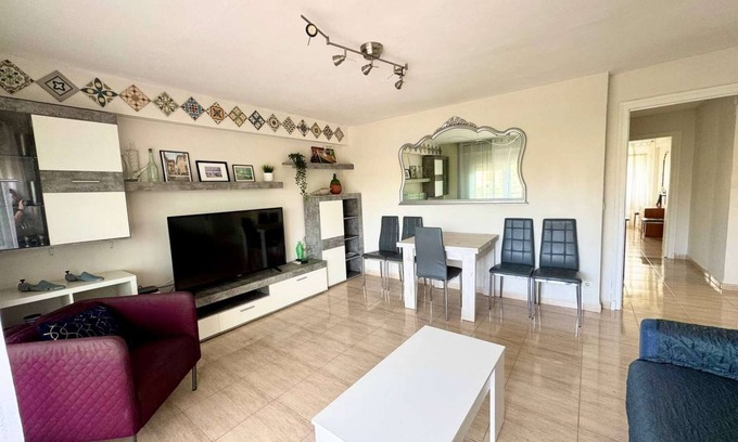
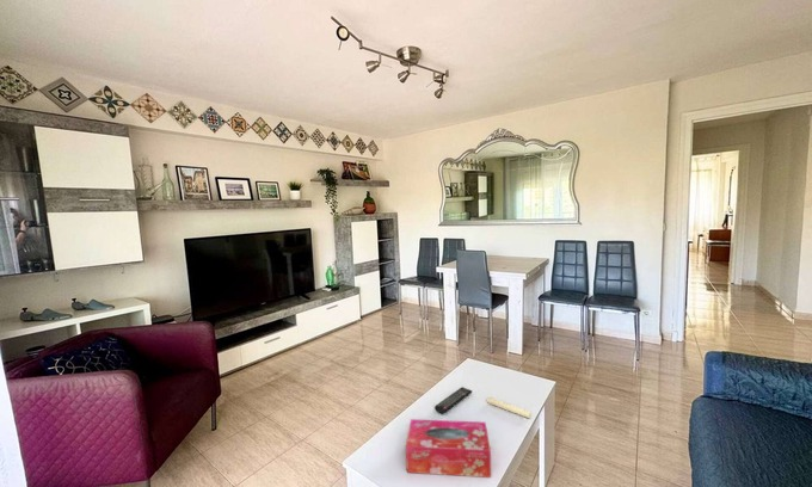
+ remote control (454, 399)
+ candle (508, 407)
+ tissue box (448, 445)
